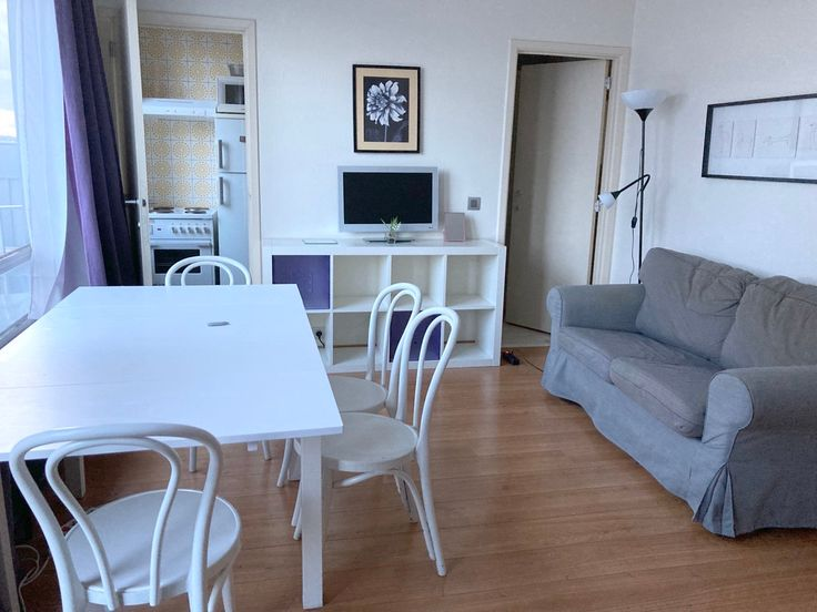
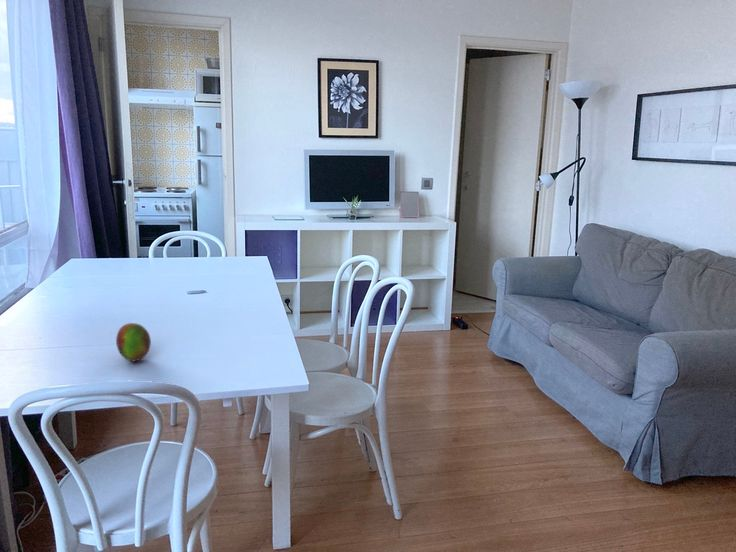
+ fruit (133, 342)
